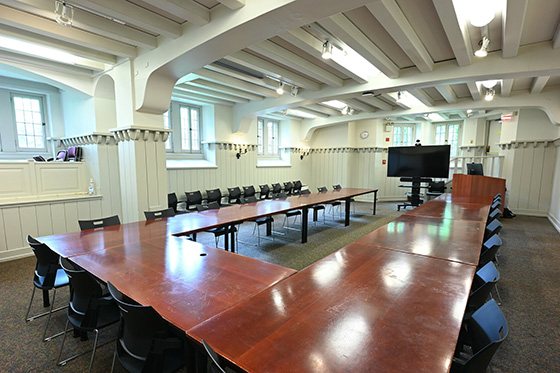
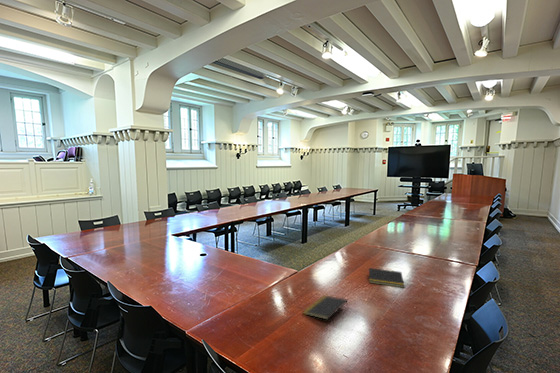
+ notepad (325, 306)
+ notepad (385, 277)
